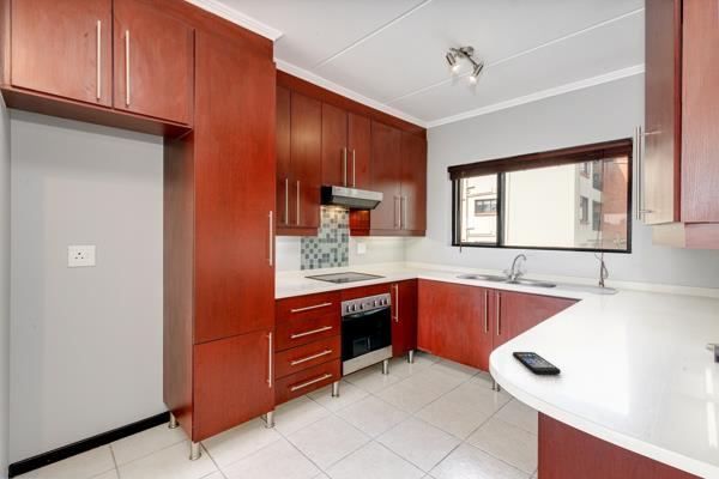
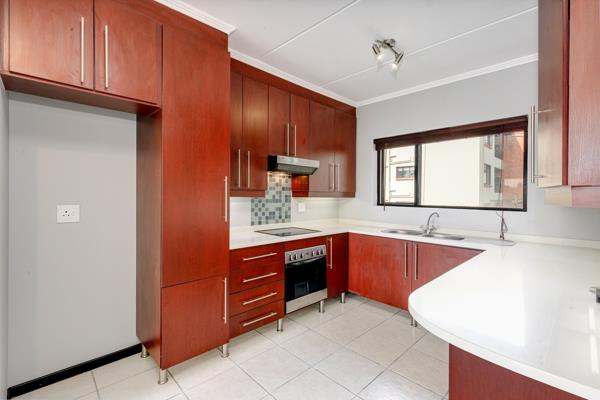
- smartphone (534, 362)
